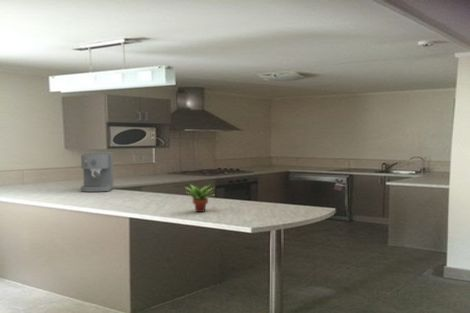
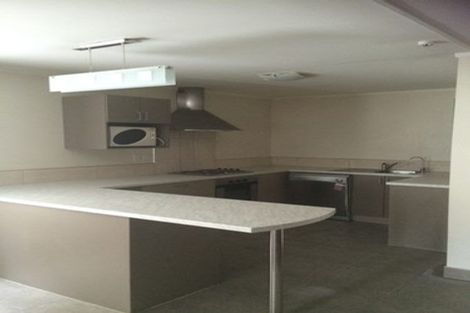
- succulent plant (199, 197)
- coffee maker (99, 172)
